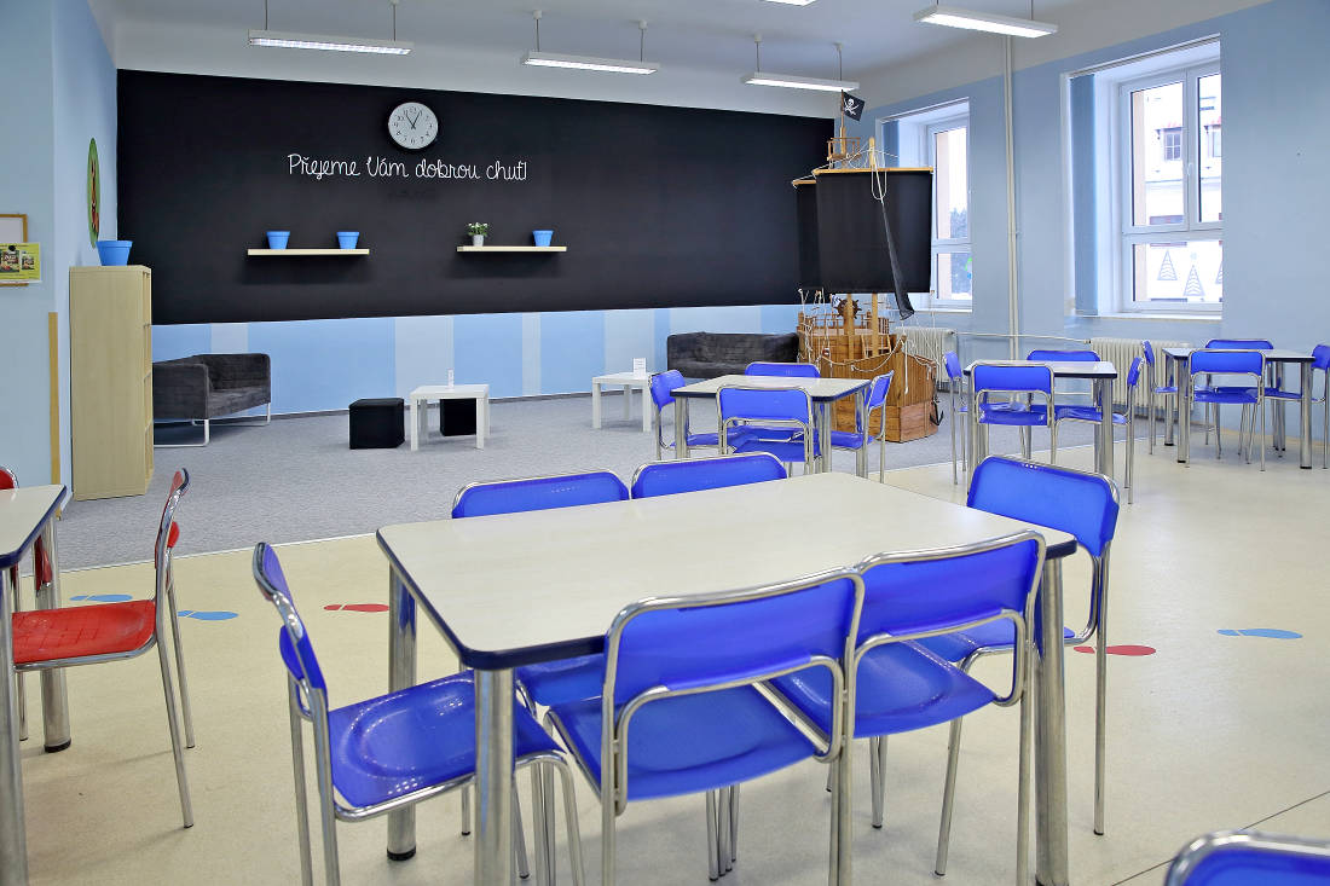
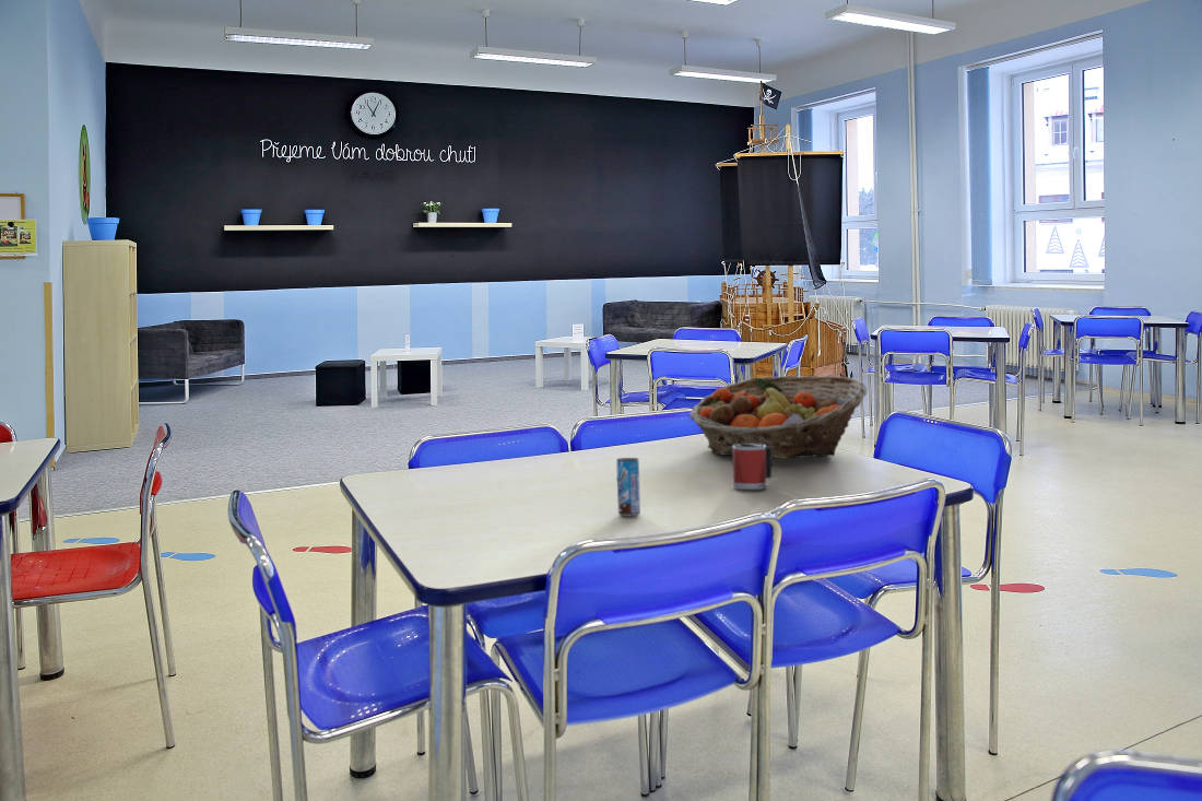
+ mug (753, 464)
+ fruit basket (776, 414)
+ beverage can (628, 486)
